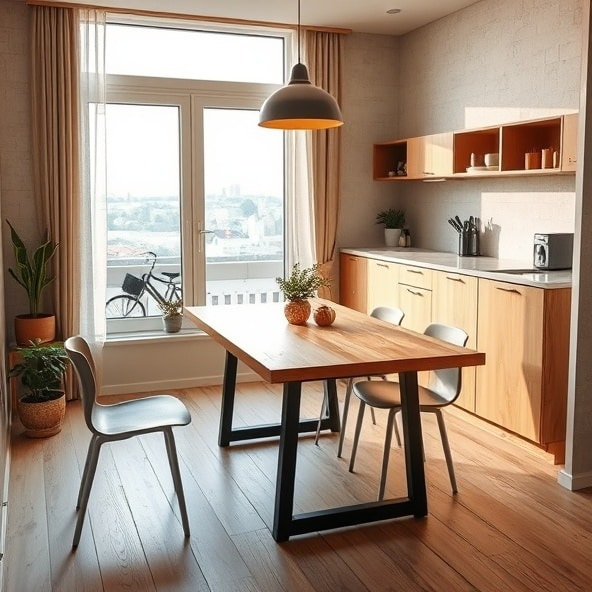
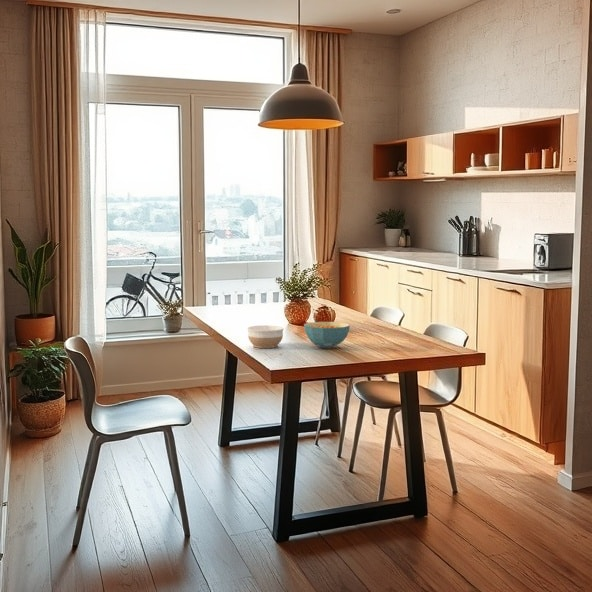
+ cereal bowl (326, 335)
+ bowl (265, 336)
